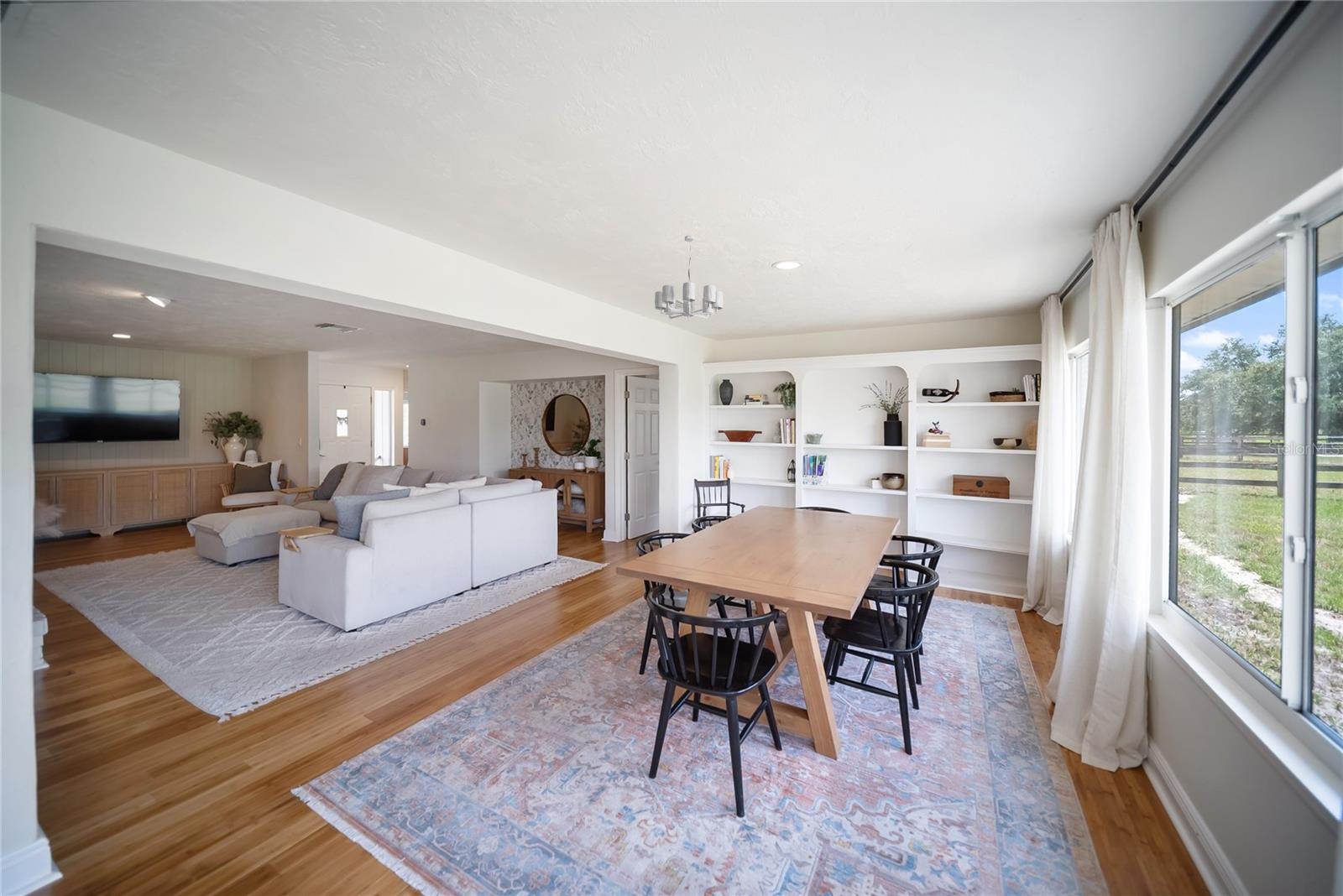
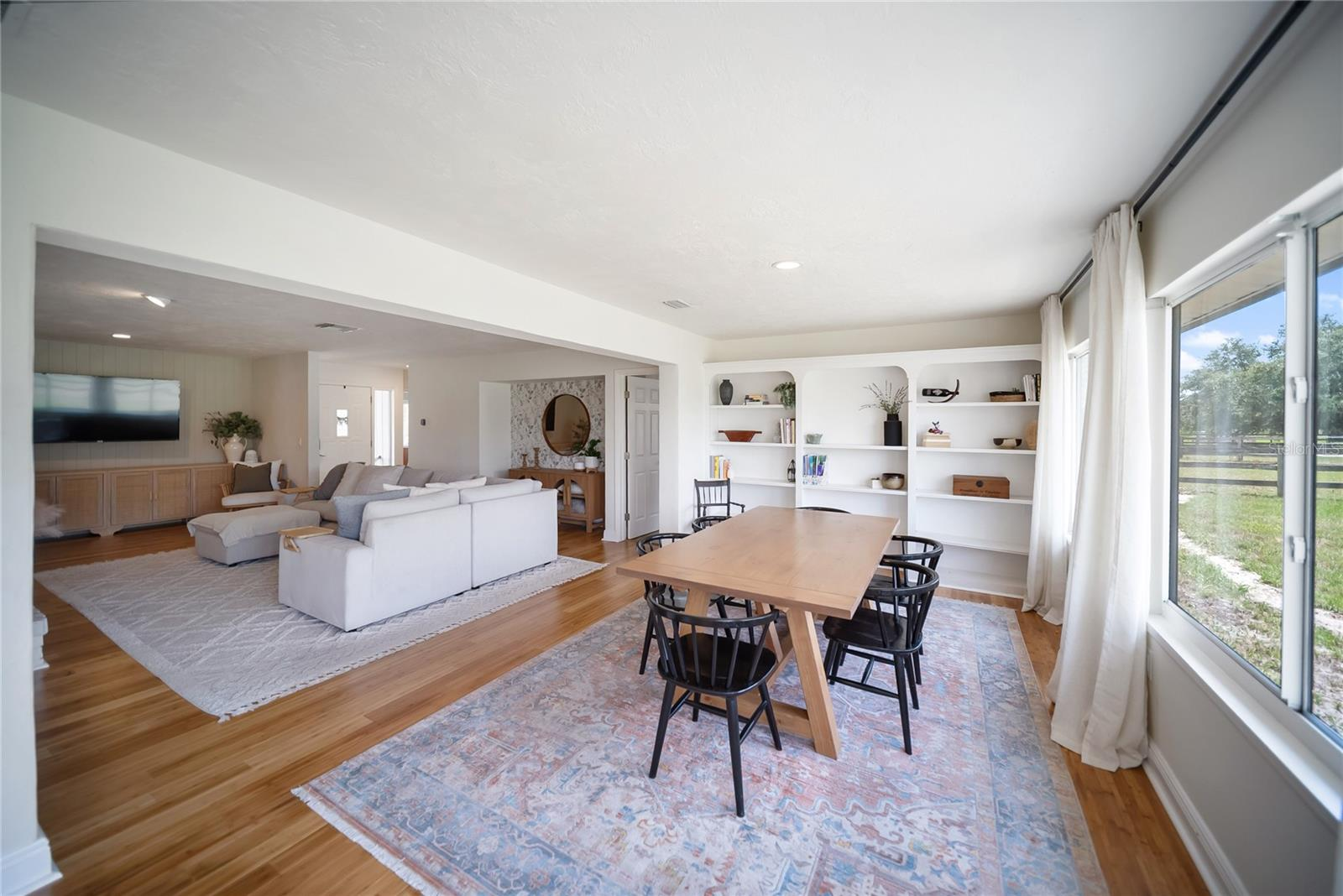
- chandelier (689, 276)
